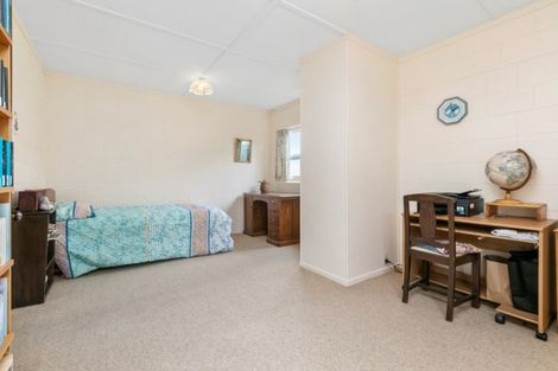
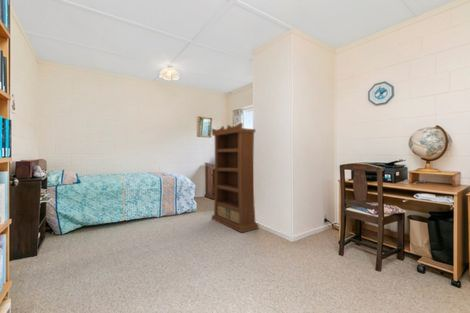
+ bookcase (233, 174)
